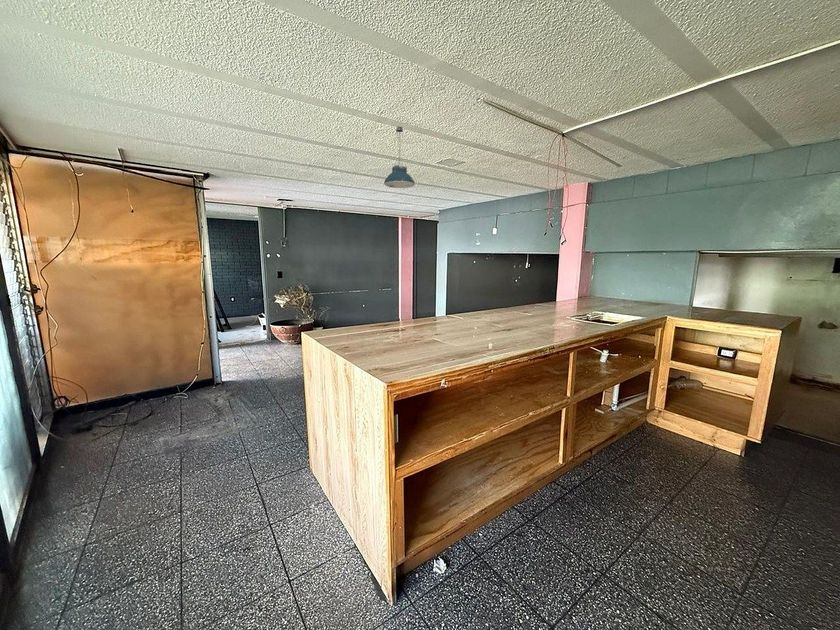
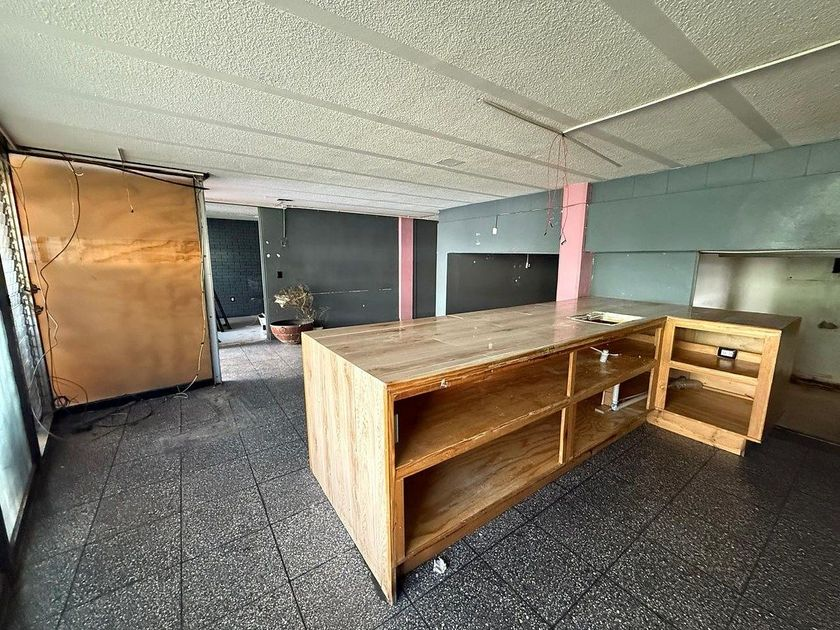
- pendant light (399, 157)
